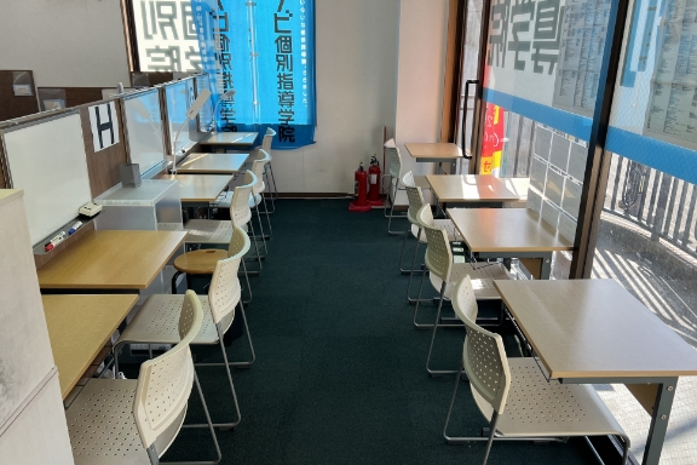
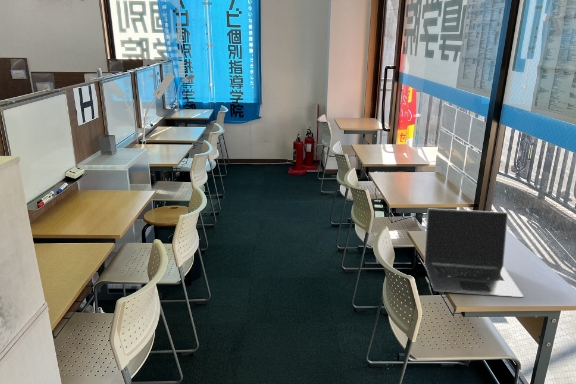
+ laptop (472, 250)
